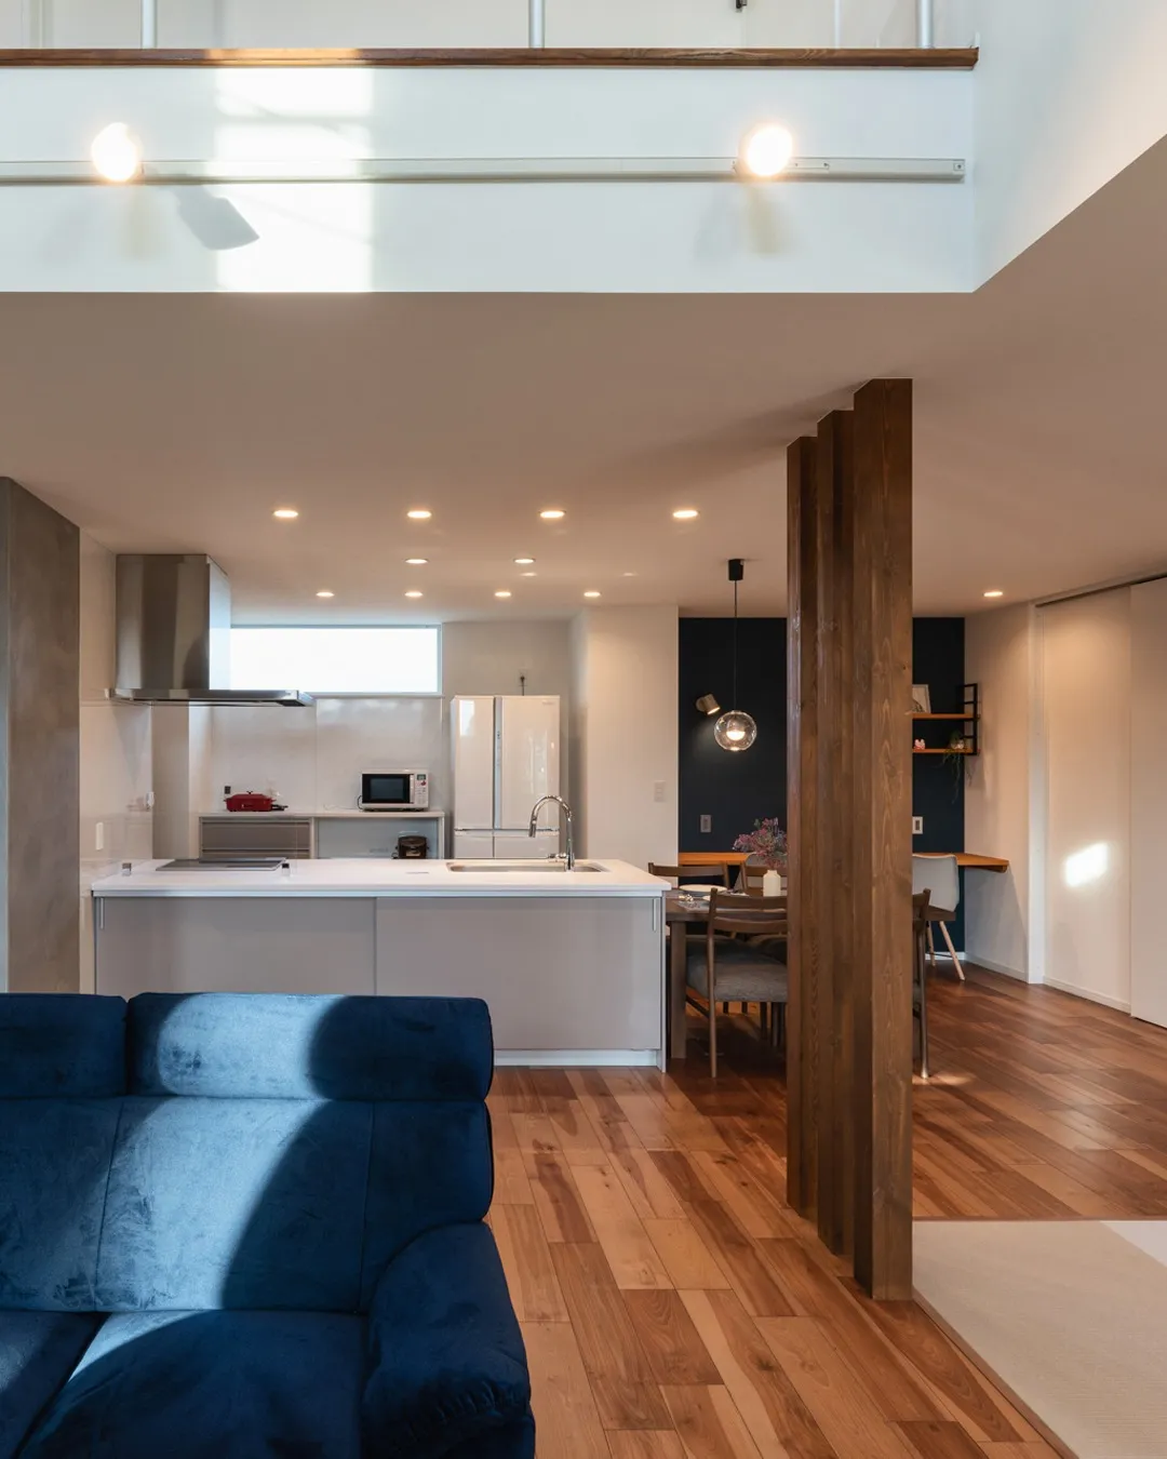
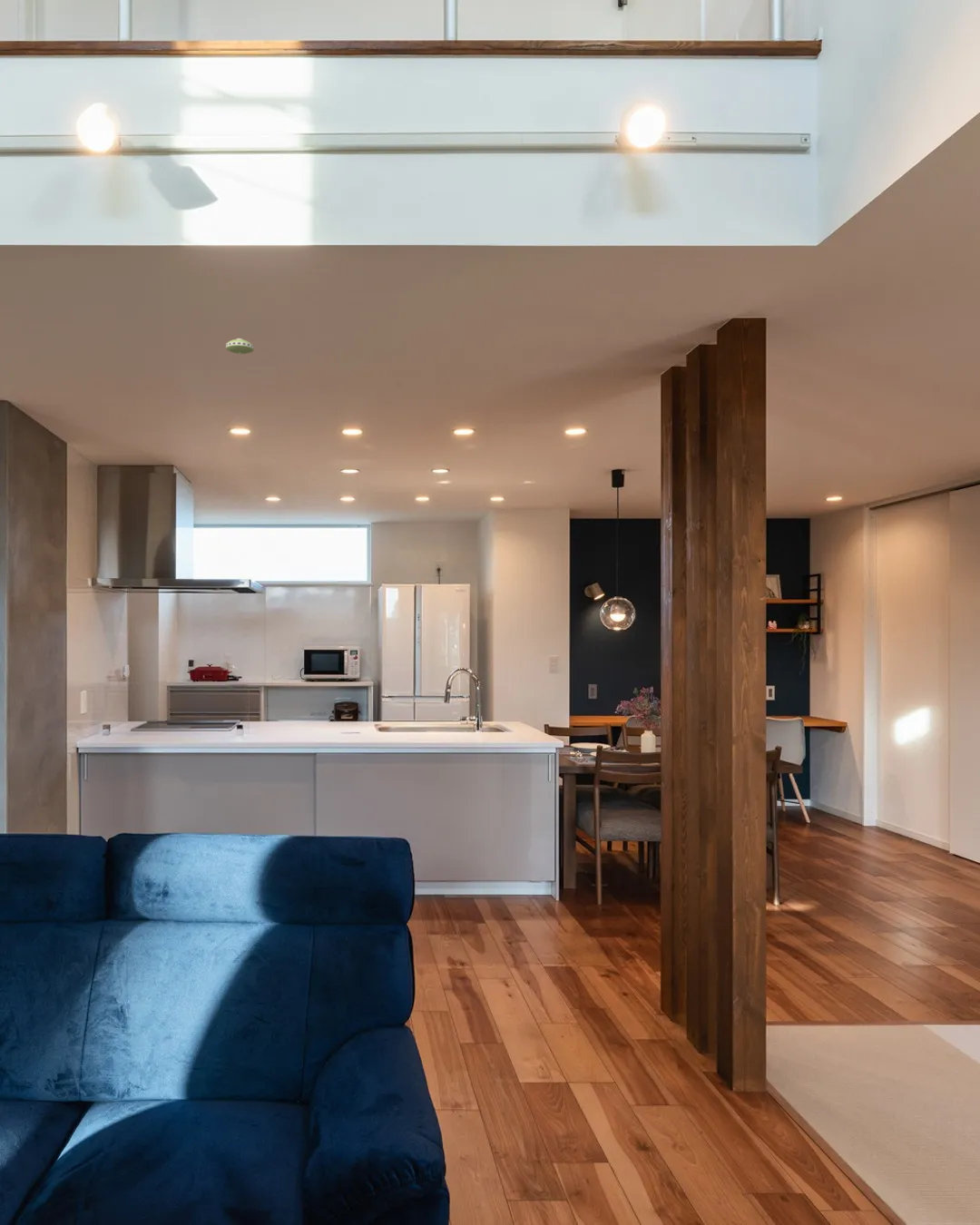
+ smoke detector (240, 346)
